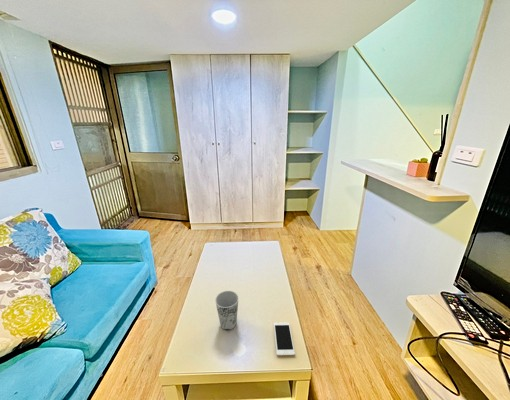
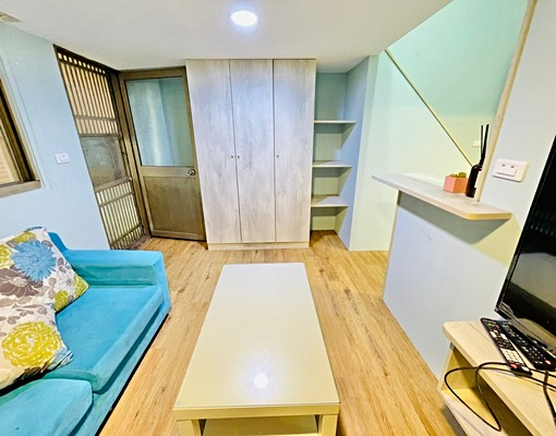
- cell phone (283, 337)
- cup (227, 311)
